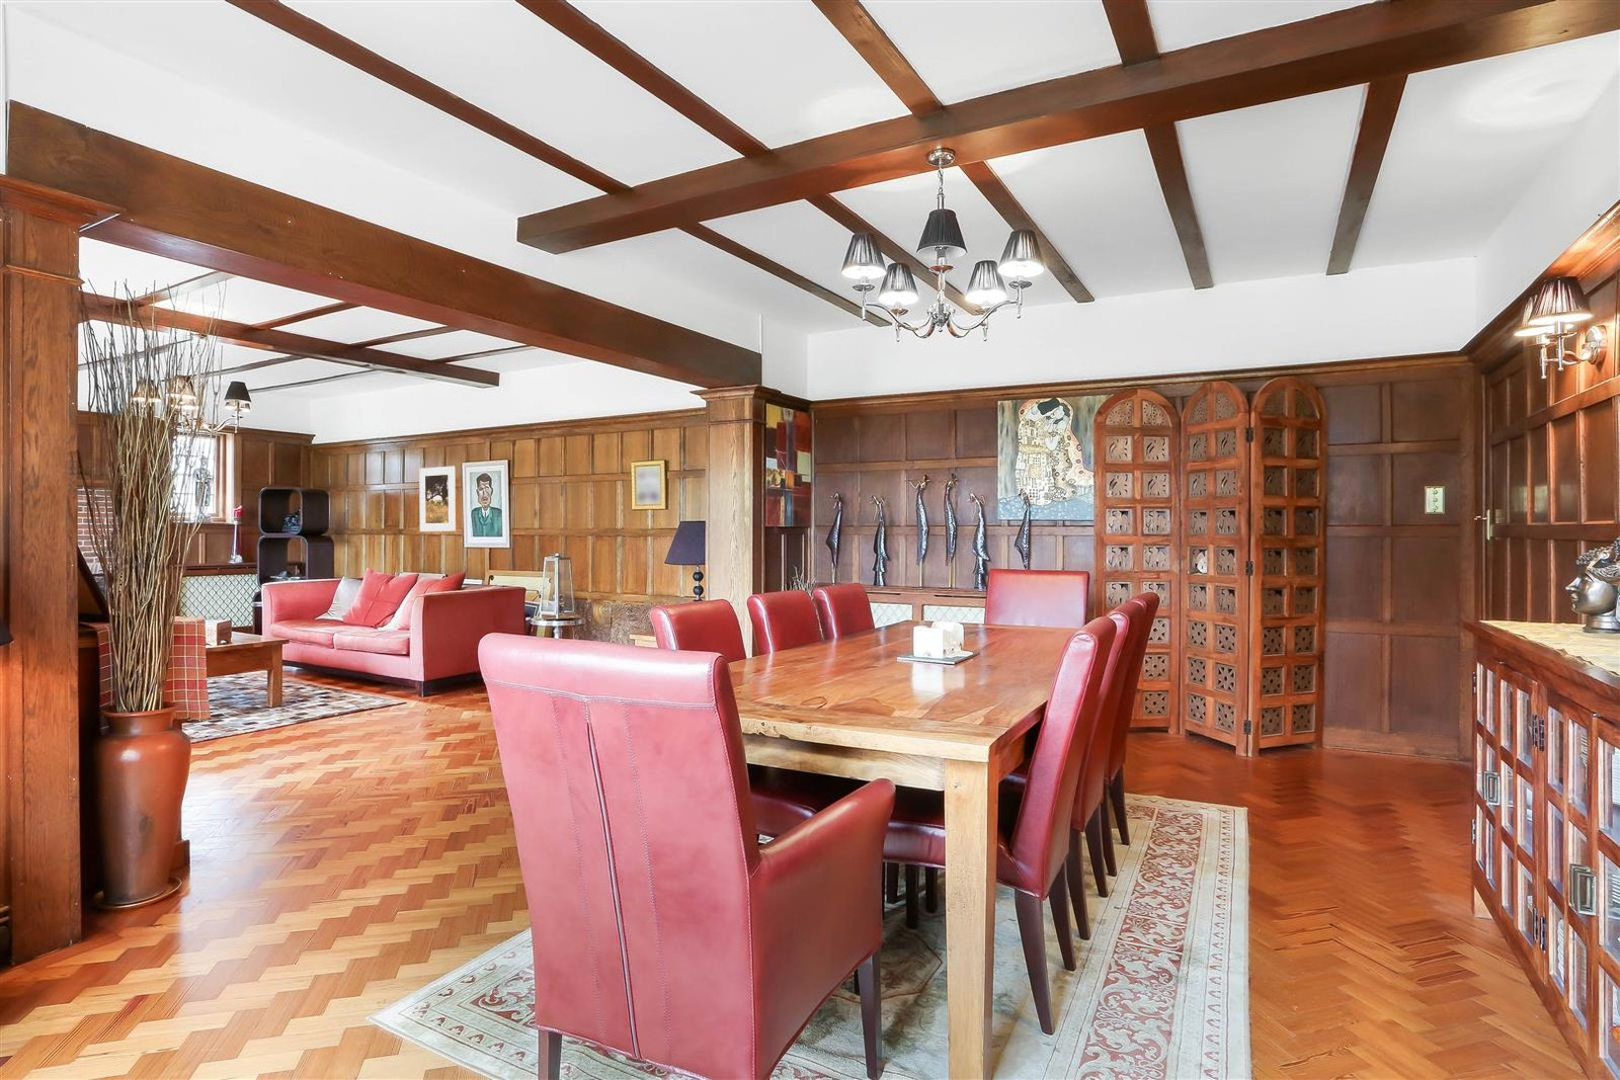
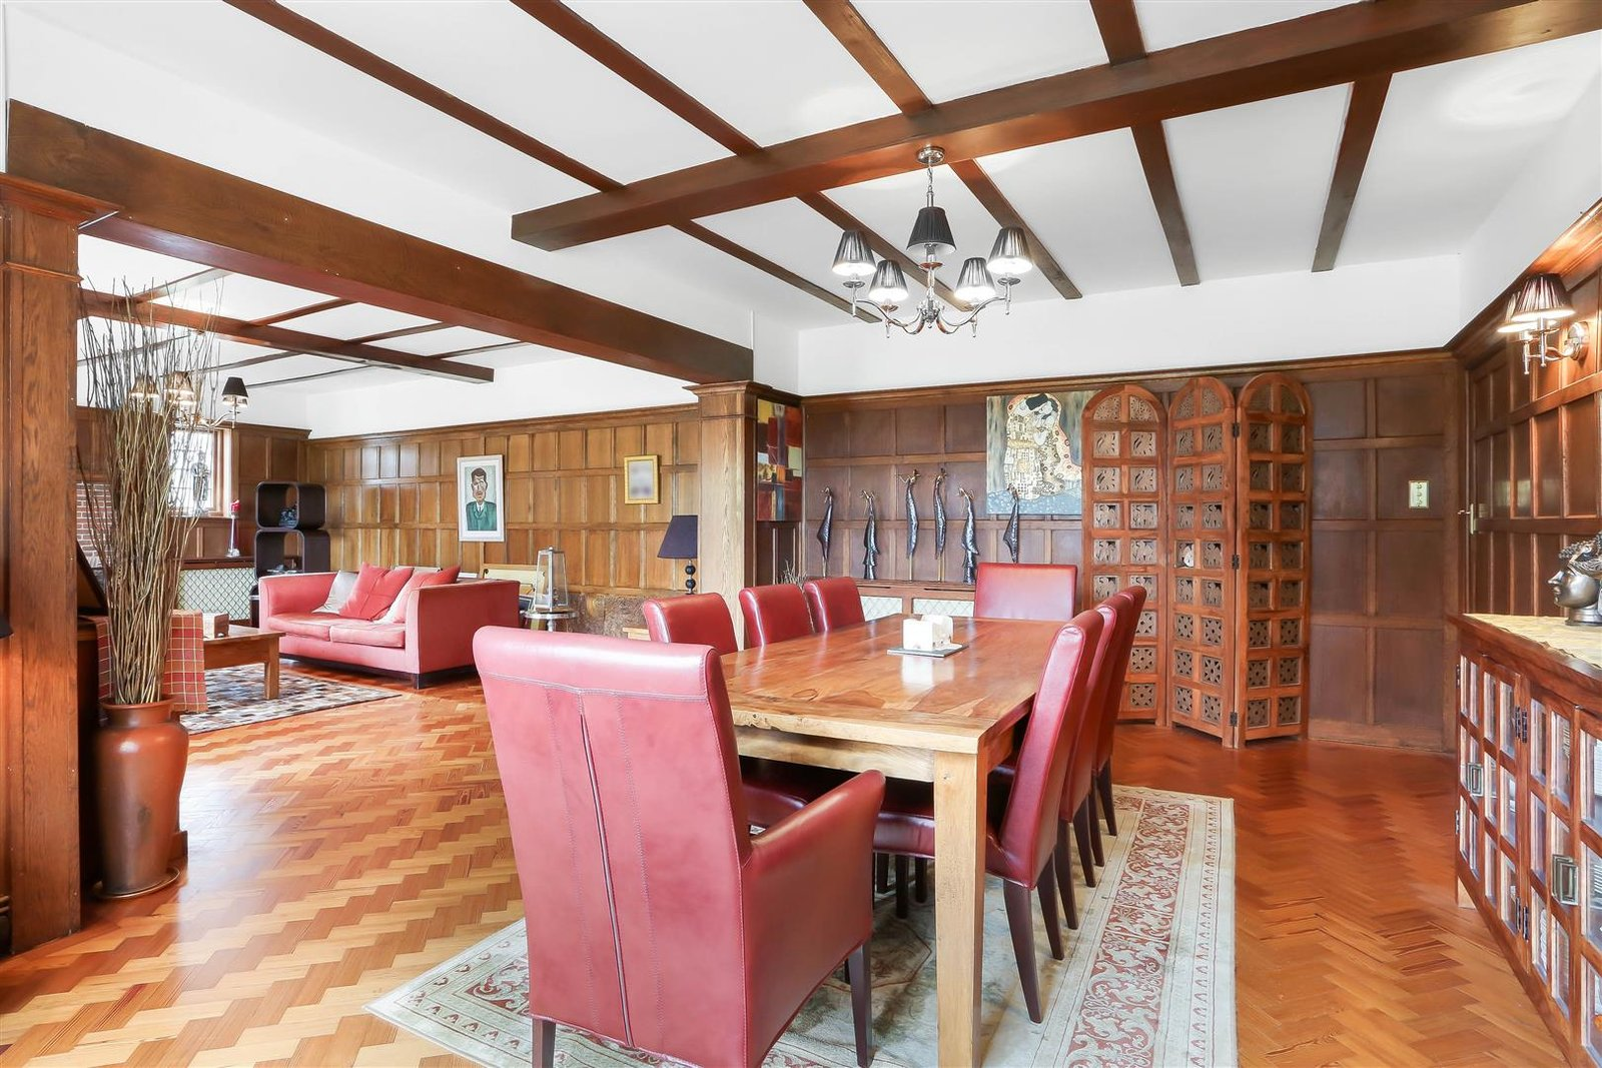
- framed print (436, 499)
